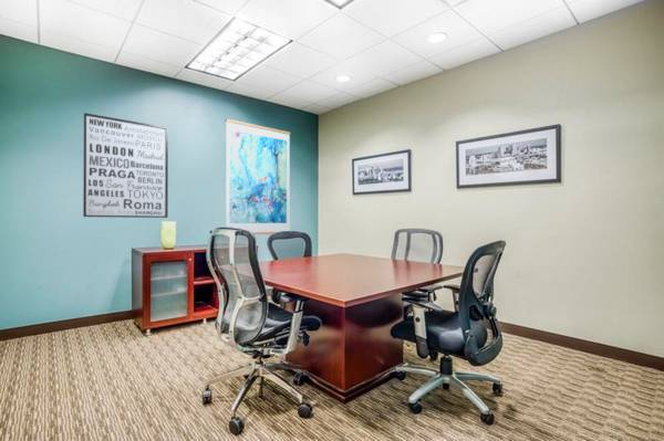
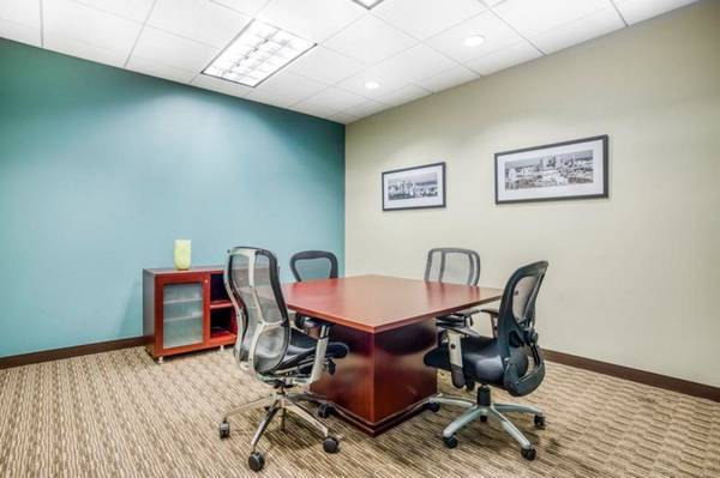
- wall art (128, 169)
- wall art (259, 180)
